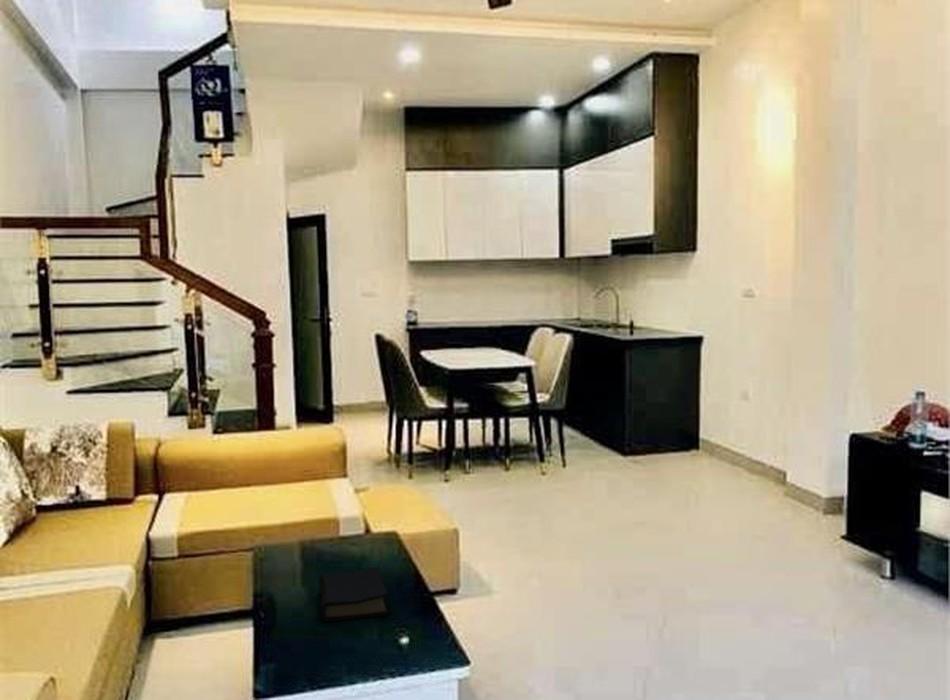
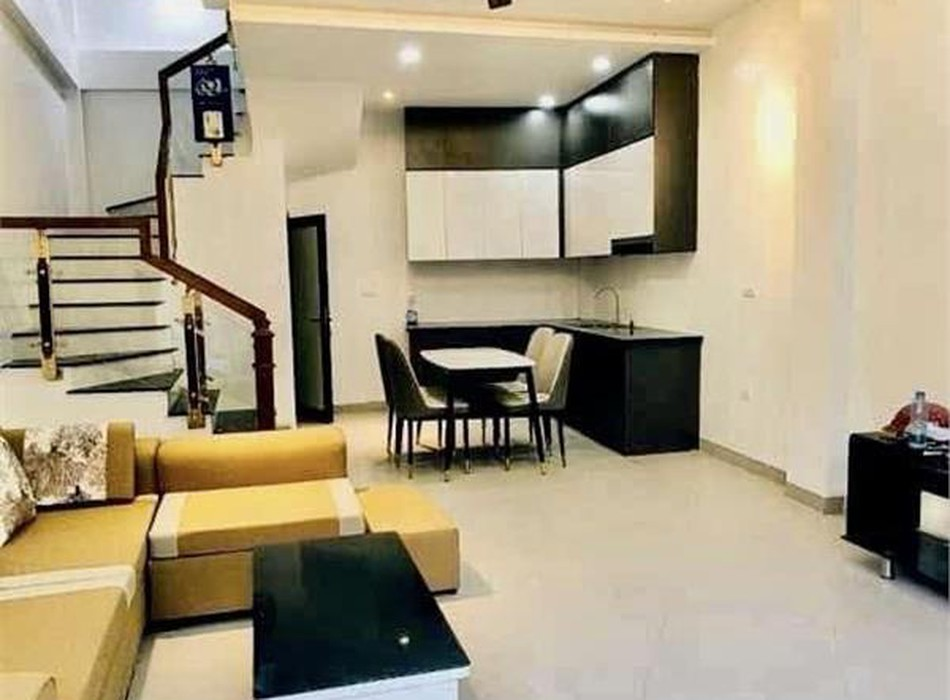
- hardback book (352, 592)
